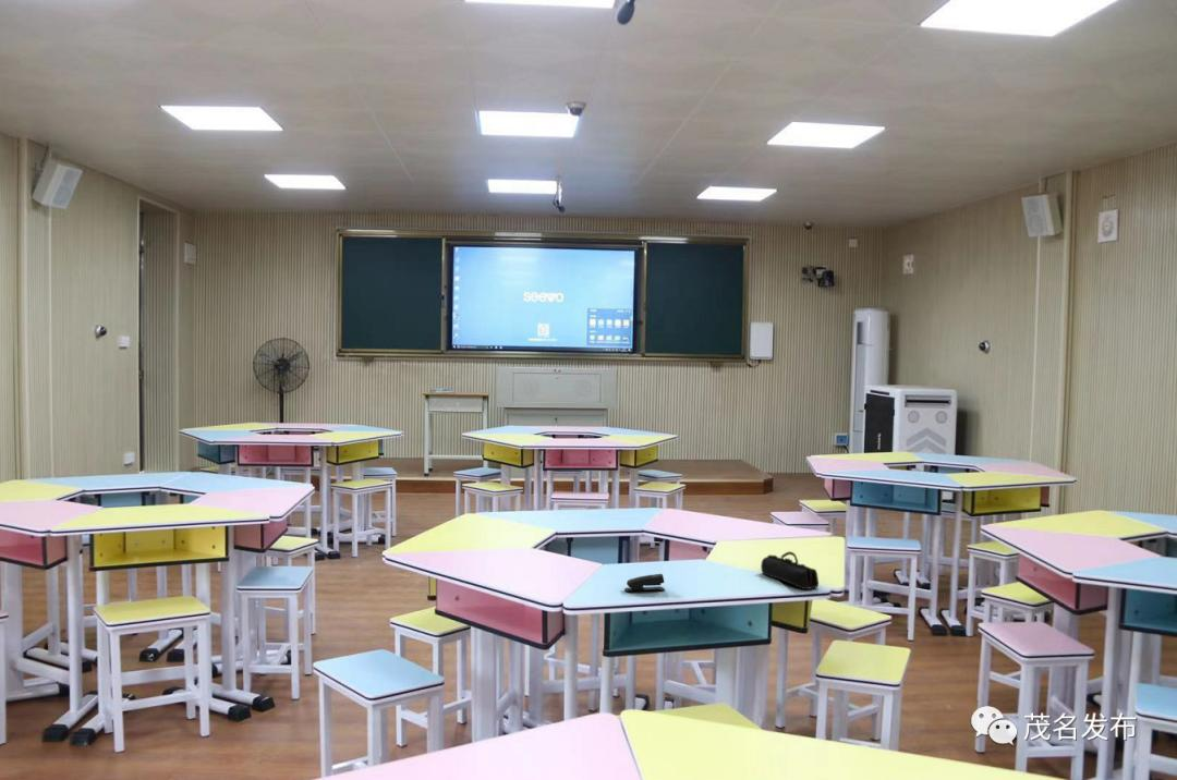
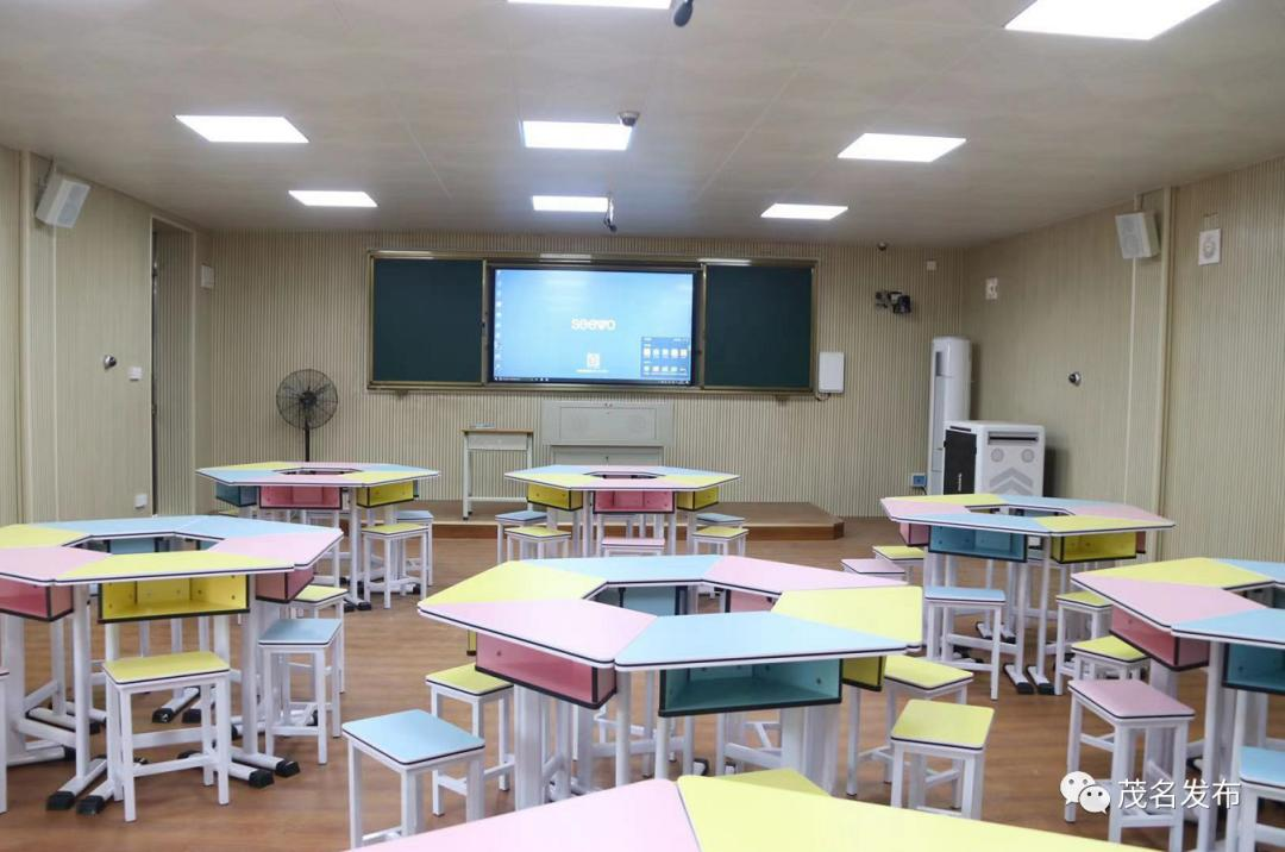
- pencil case (788, 566)
- stapler (644, 582)
